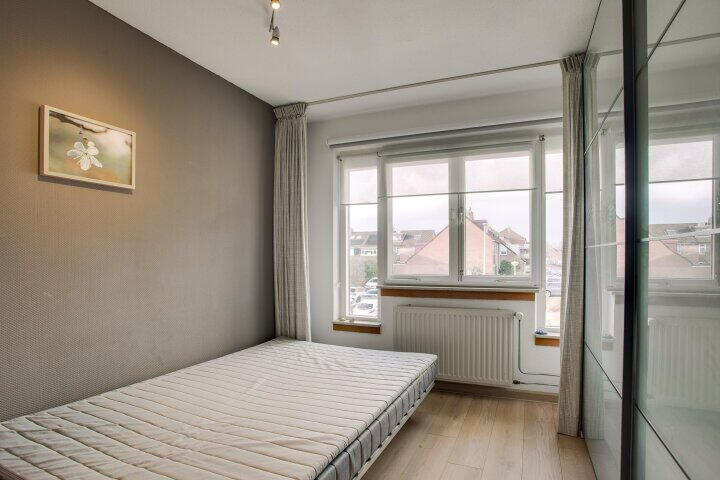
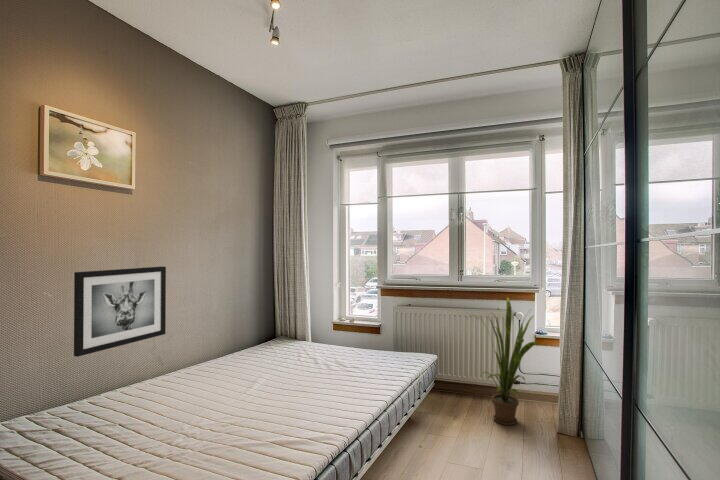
+ house plant (502, 359)
+ wall art (124, 306)
